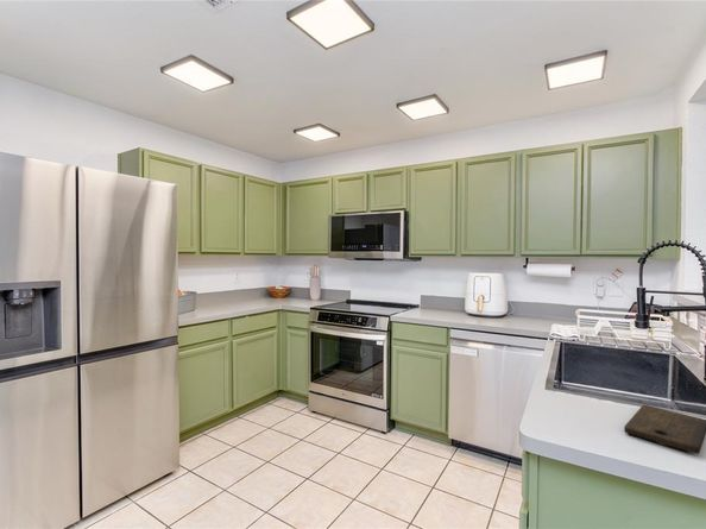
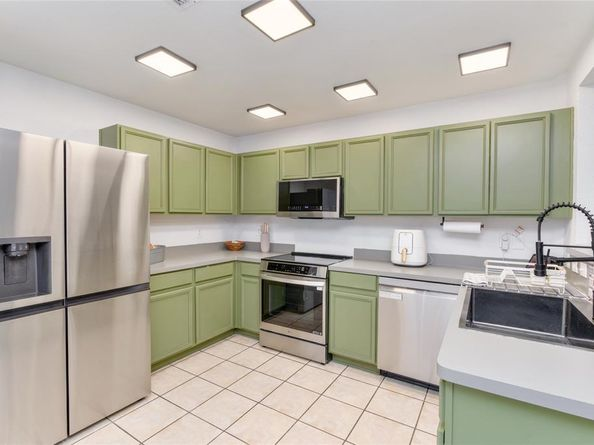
- cutting board (667, 426)
